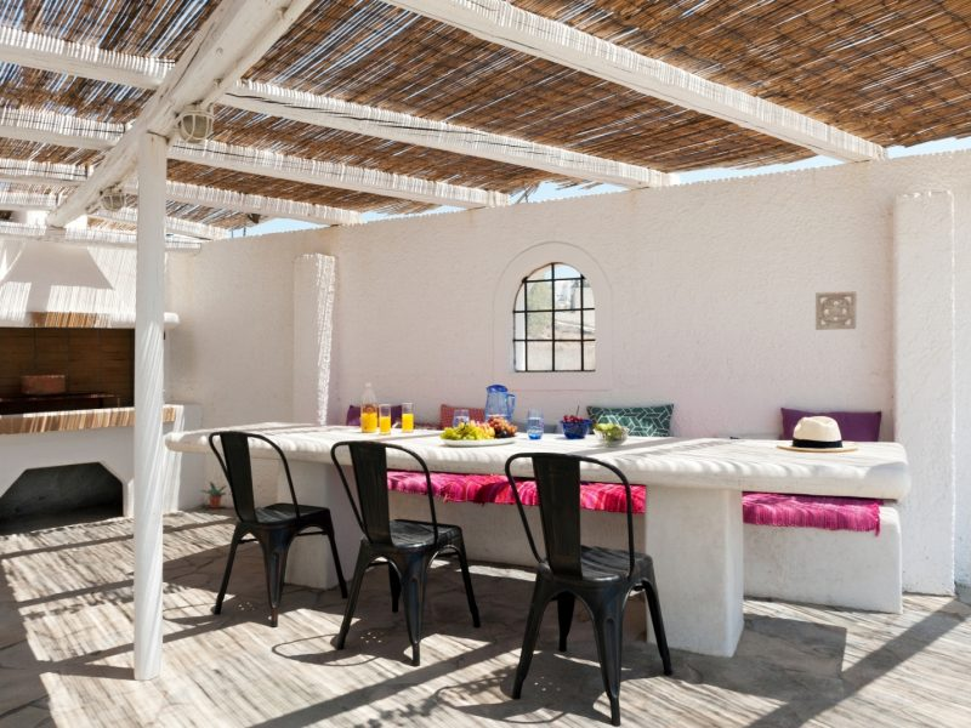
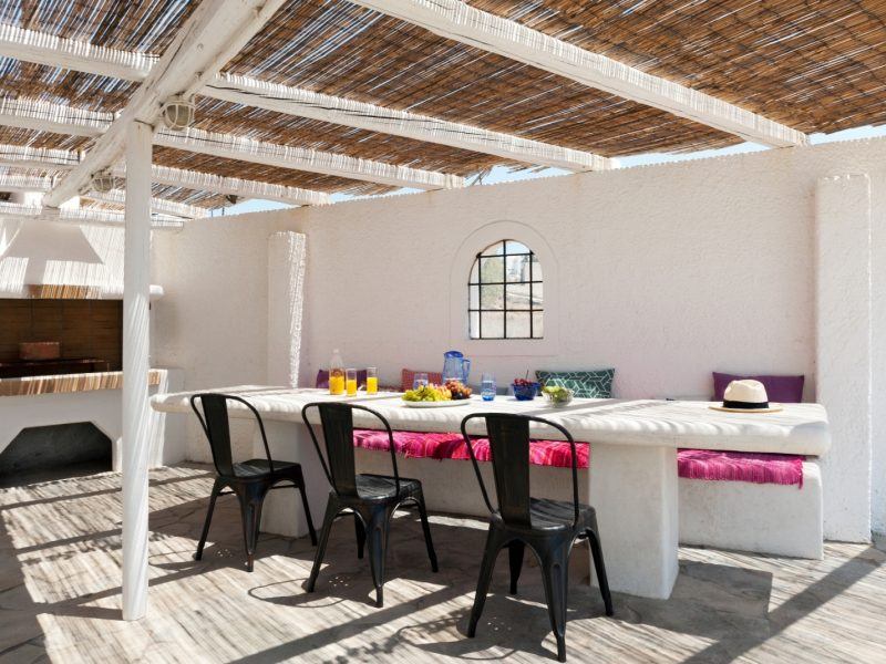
- wall ornament (835, 311)
- potted plant (215, 494)
